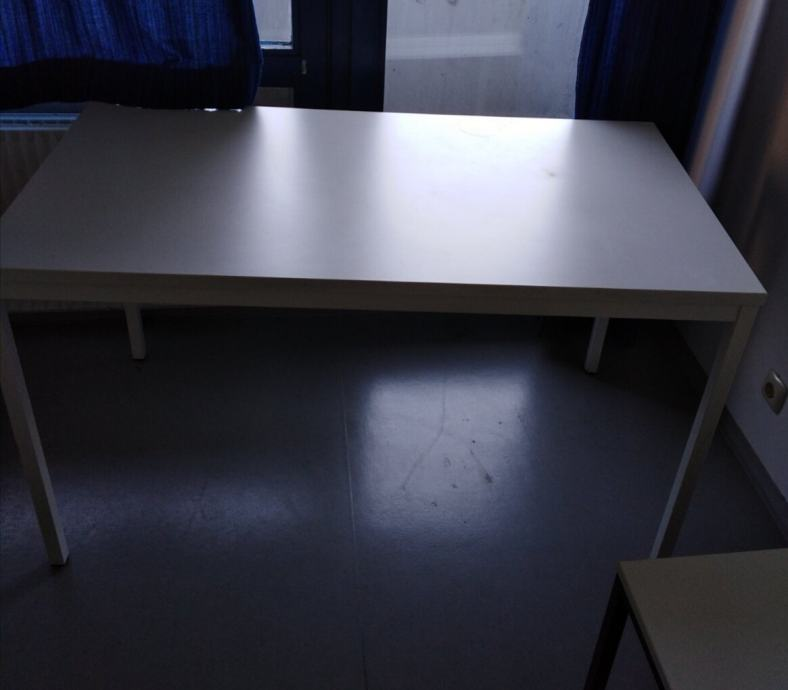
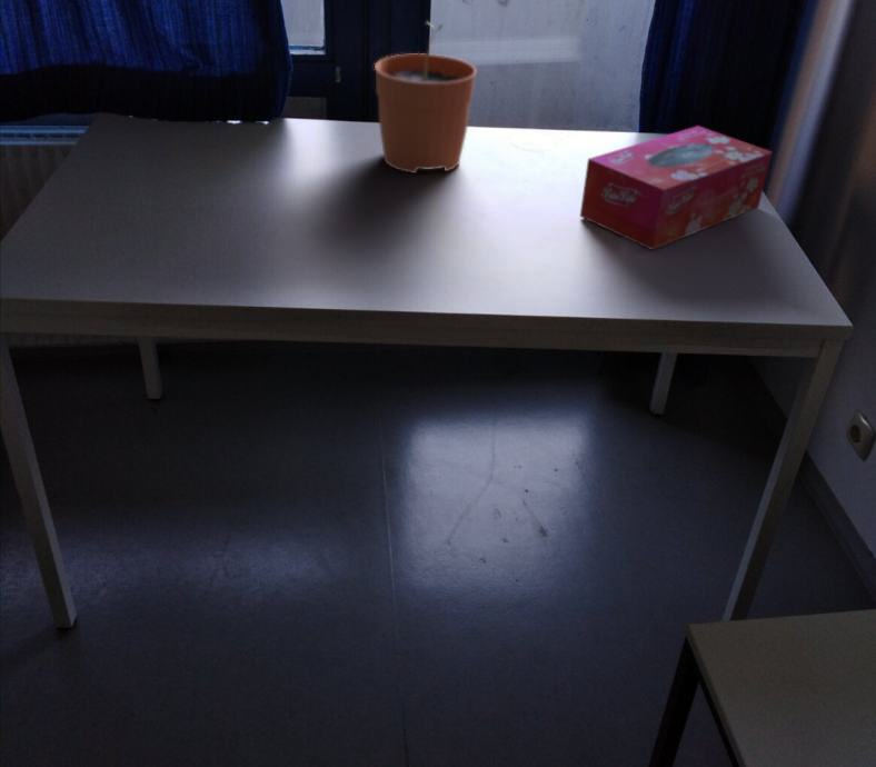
+ plant pot (425, 91)
+ tissue box (676, 183)
